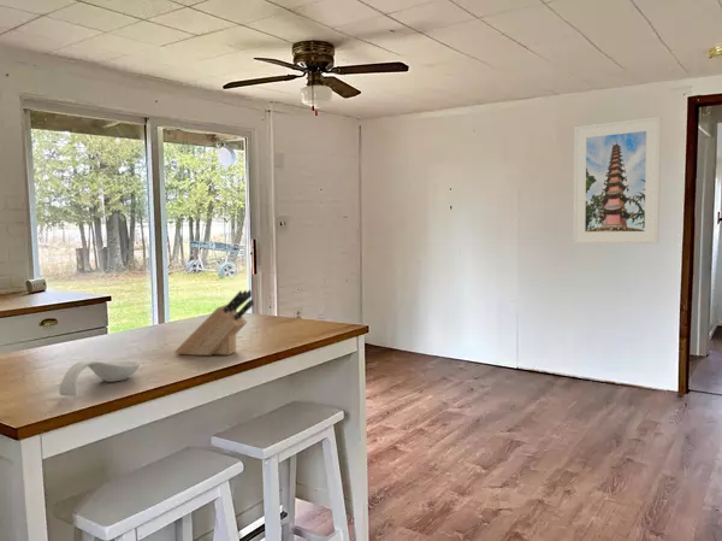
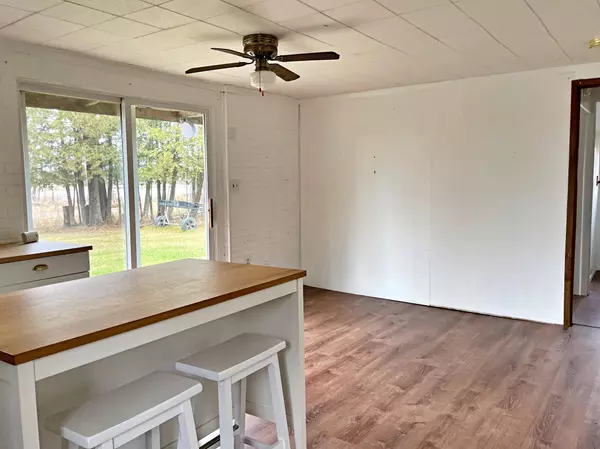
- spoon rest (101, 370)
- knife block (215, 321)
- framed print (615, 183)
